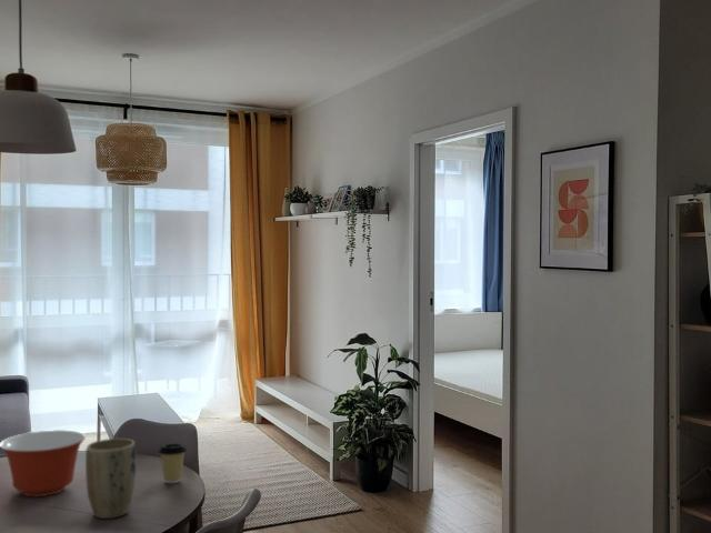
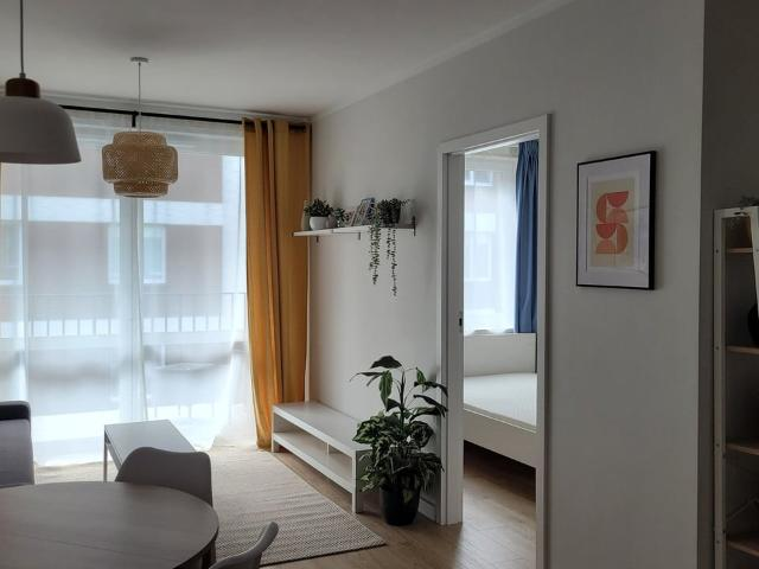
- plant pot (111, 477)
- mixing bowl (43, 464)
- coffee cup (172, 462)
